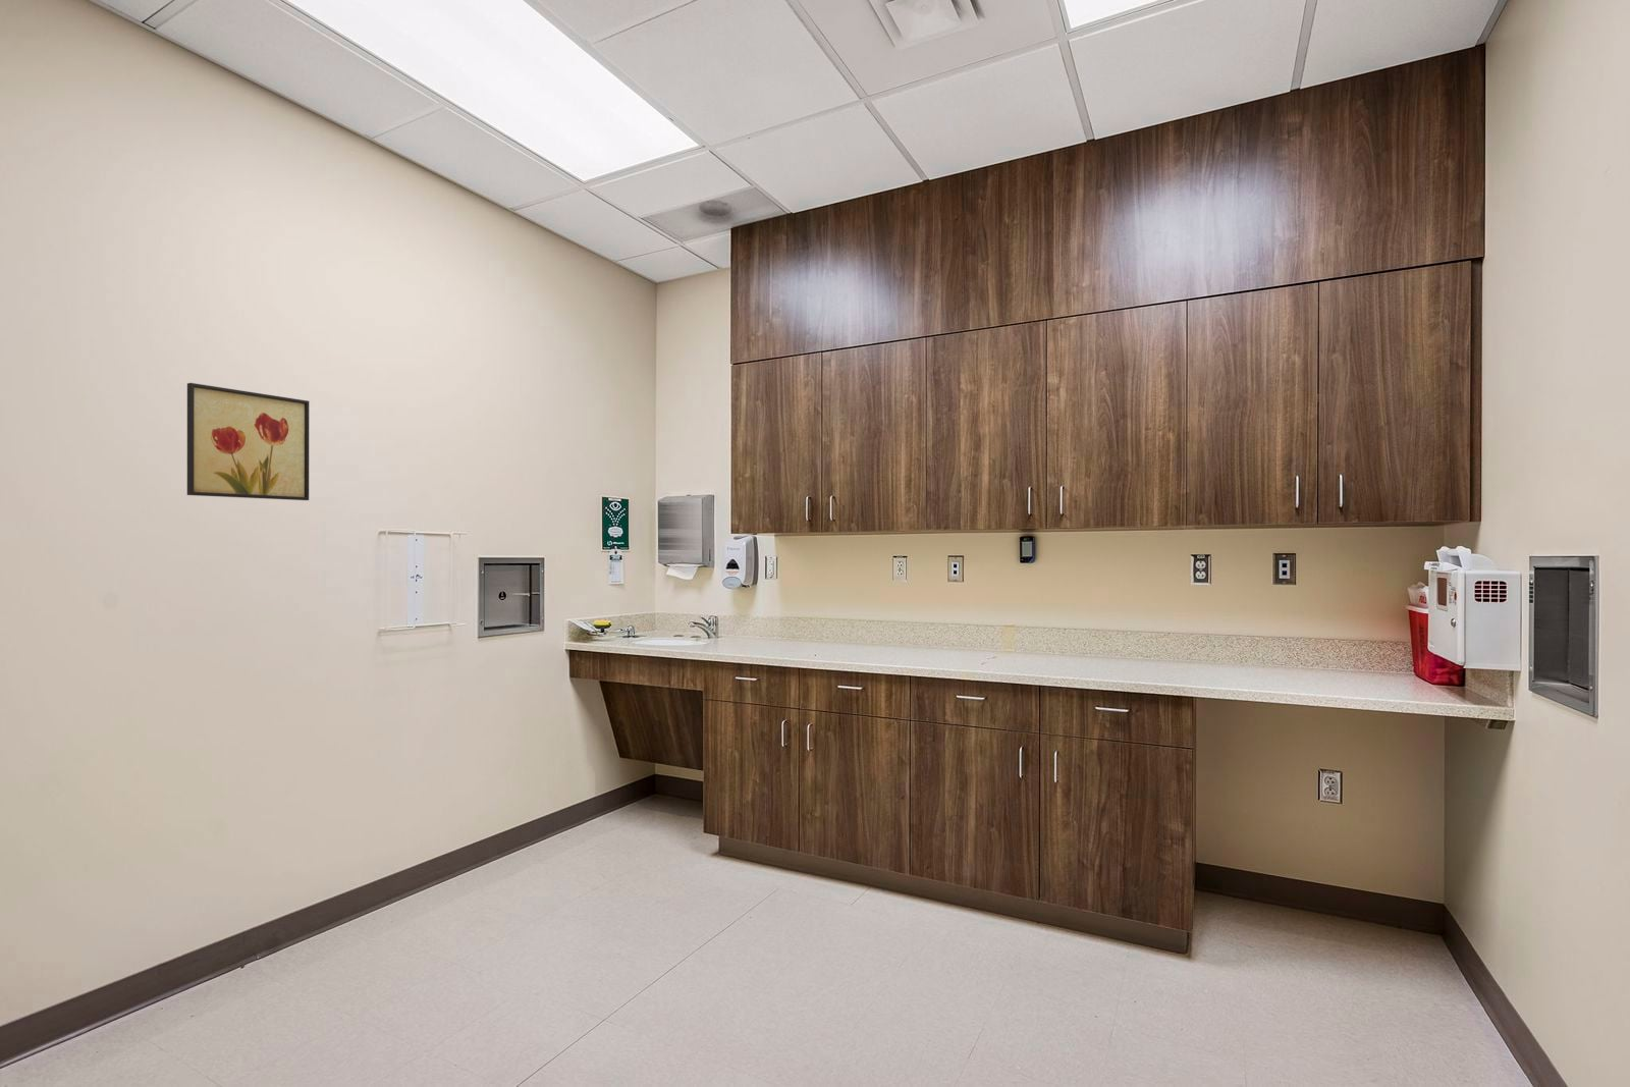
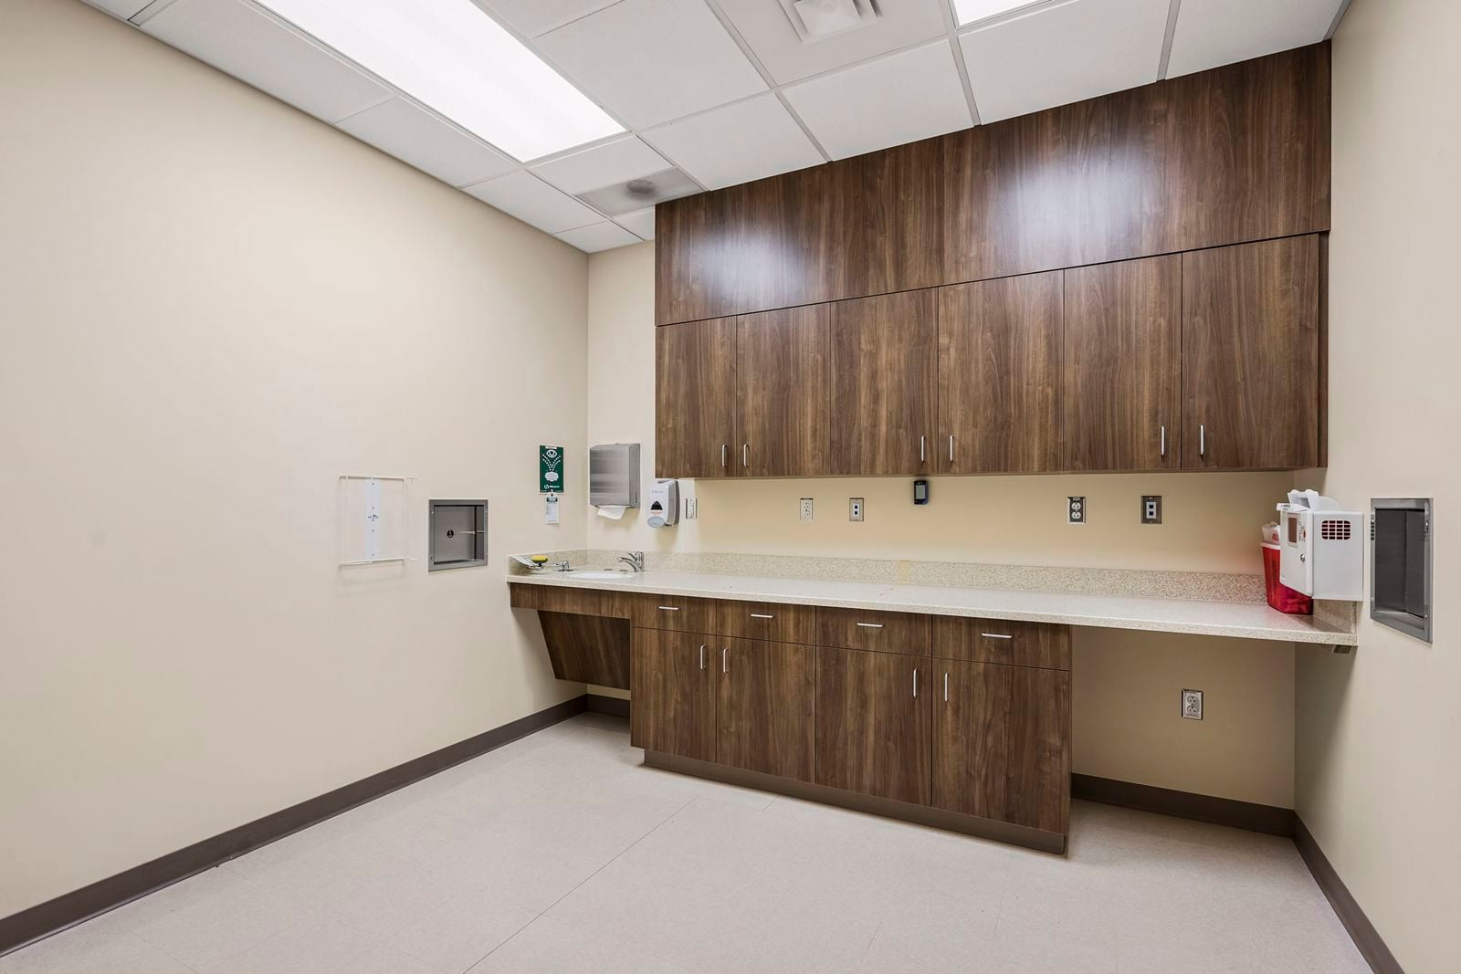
- wall art (250, 445)
